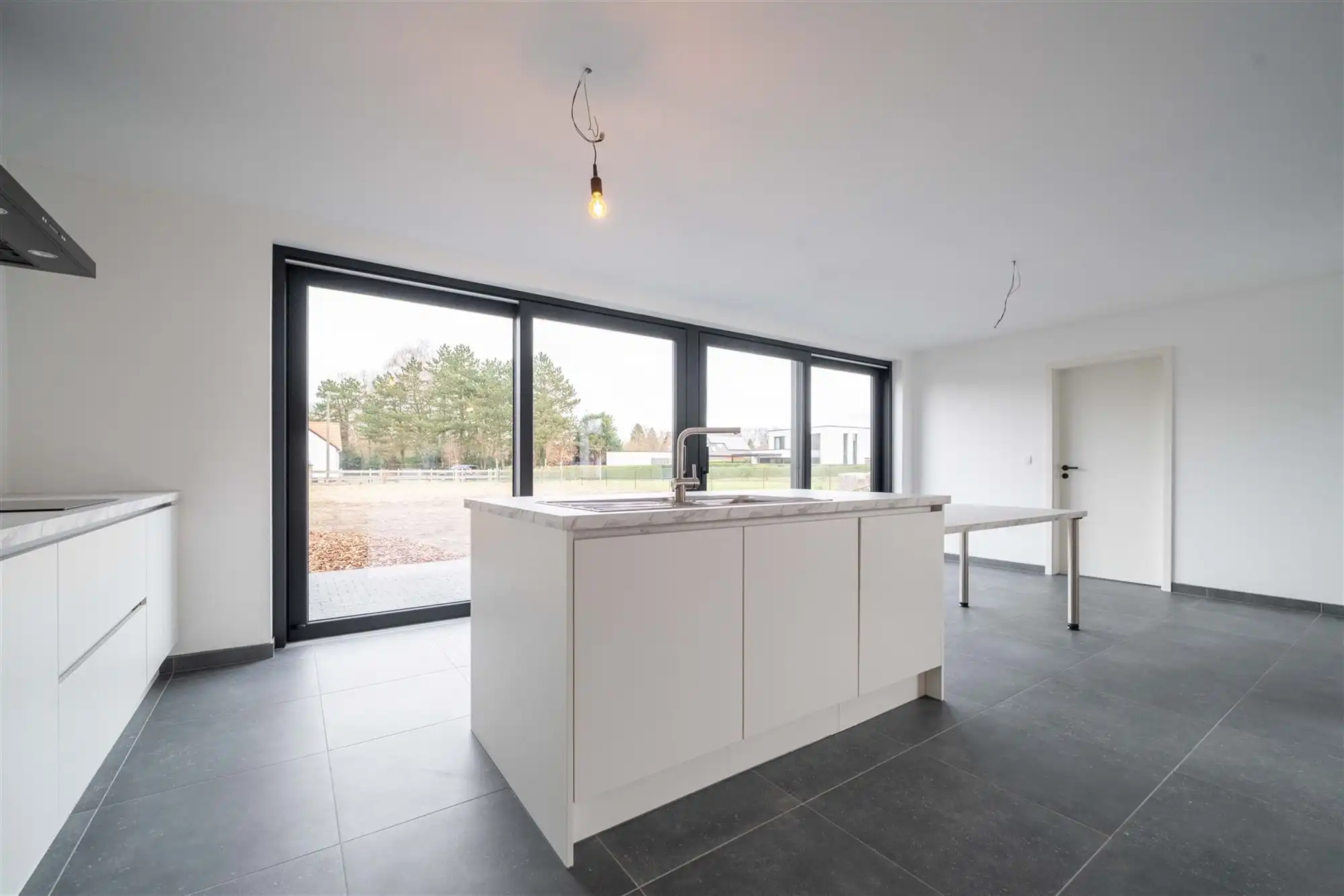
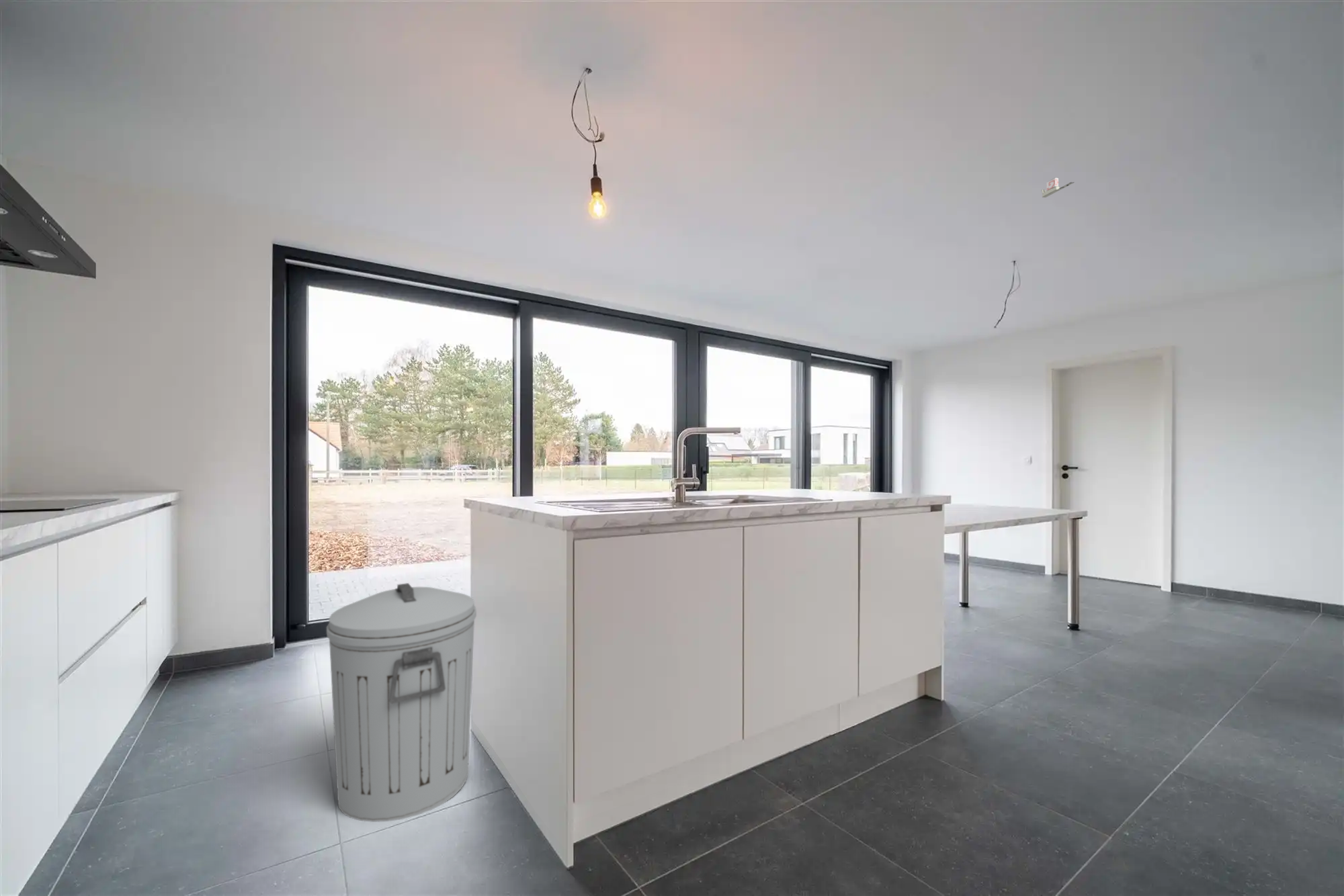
+ trash can (405, 685)
+ tape dispenser (1057, 183)
